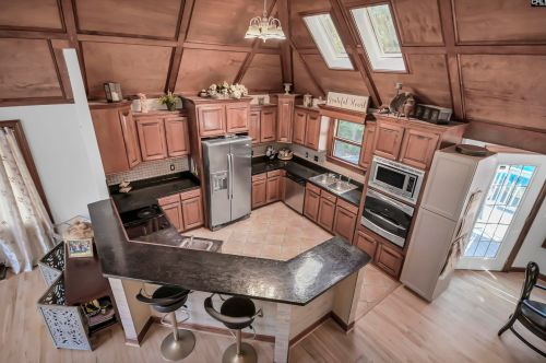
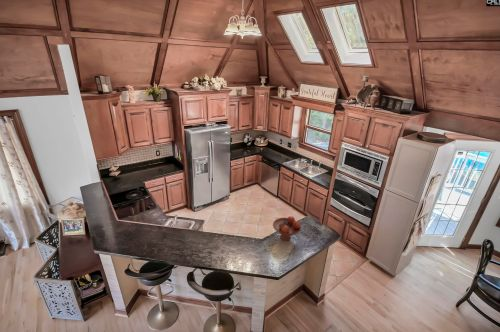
+ fruit bowl (286, 229)
